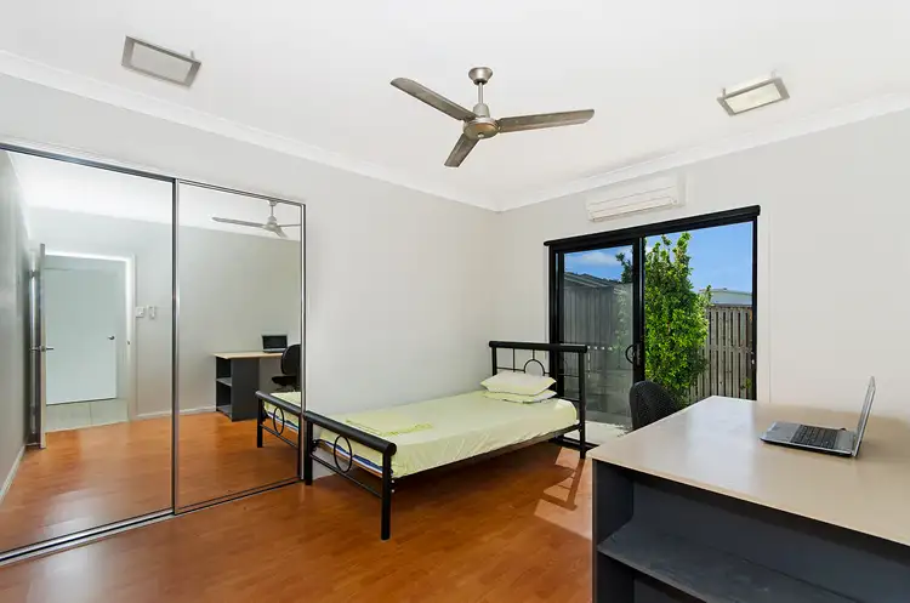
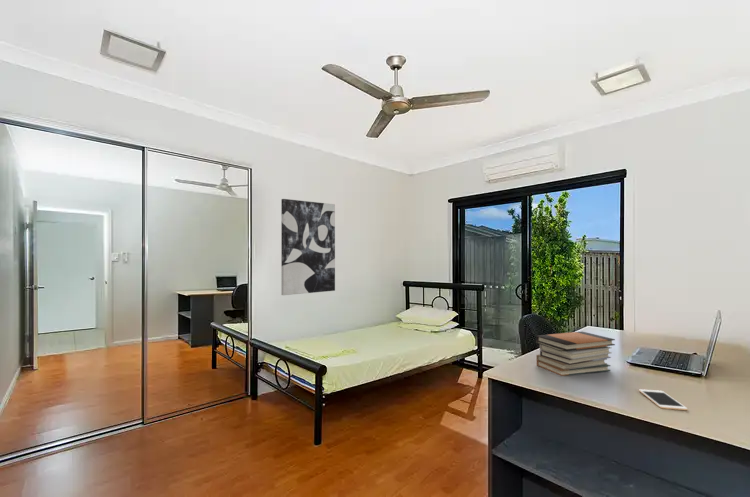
+ wall art (309, 247)
+ book stack (574, 352)
+ cell phone (661, 399)
